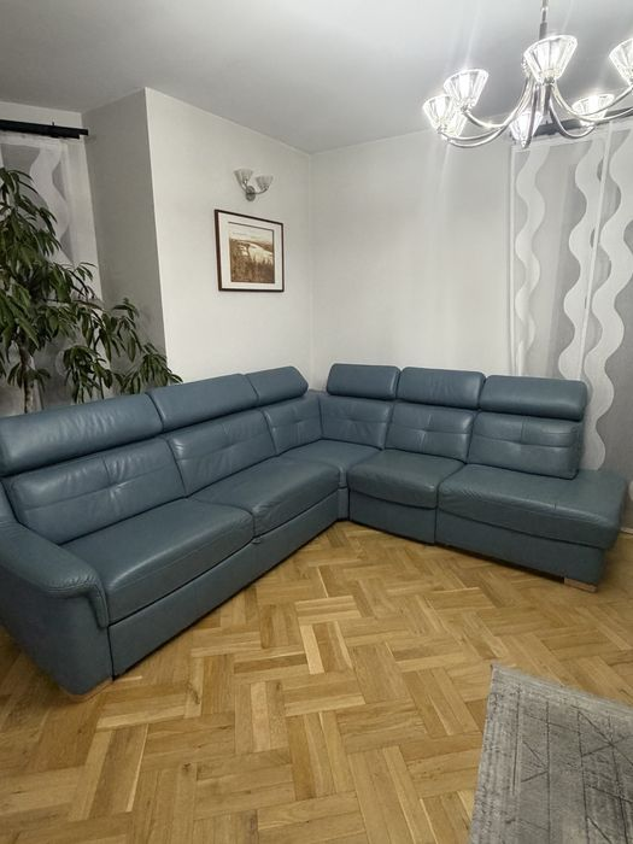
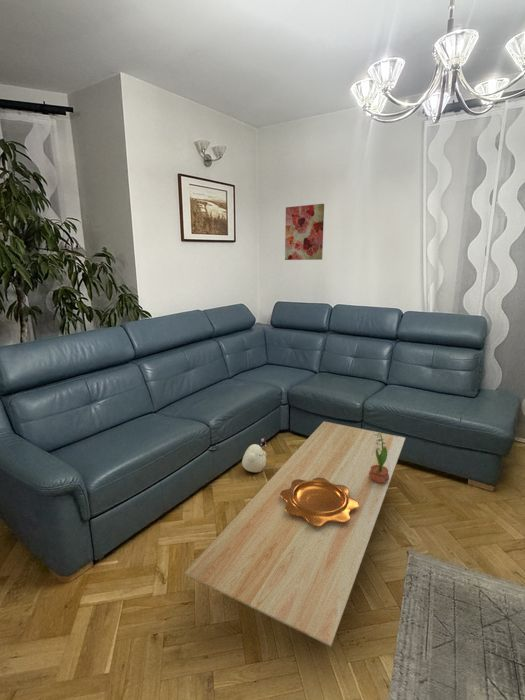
+ potted flower (379, 455)
+ coffee table (327, 522)
+ decorative bowl (318, 498)
+ plush toy (254, 454)
+ wall art (303, 233)
